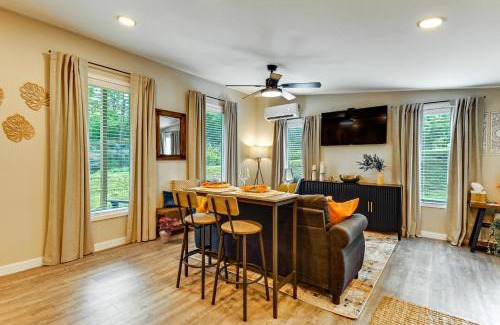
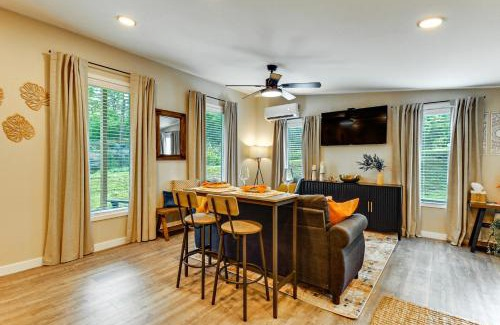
- potted plant (167, 229)
